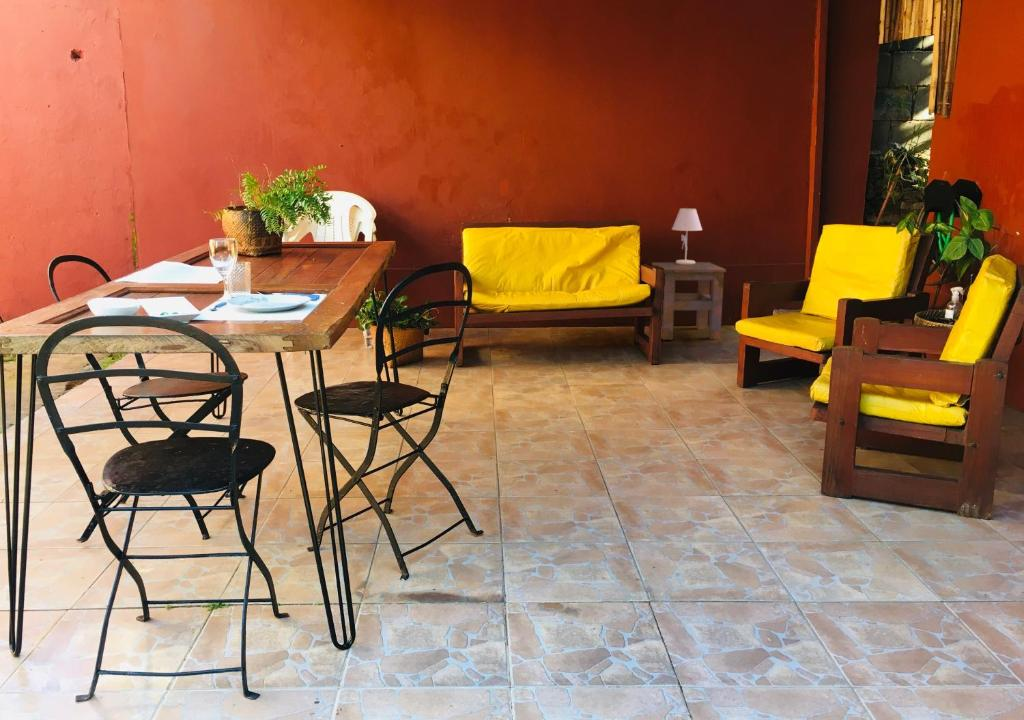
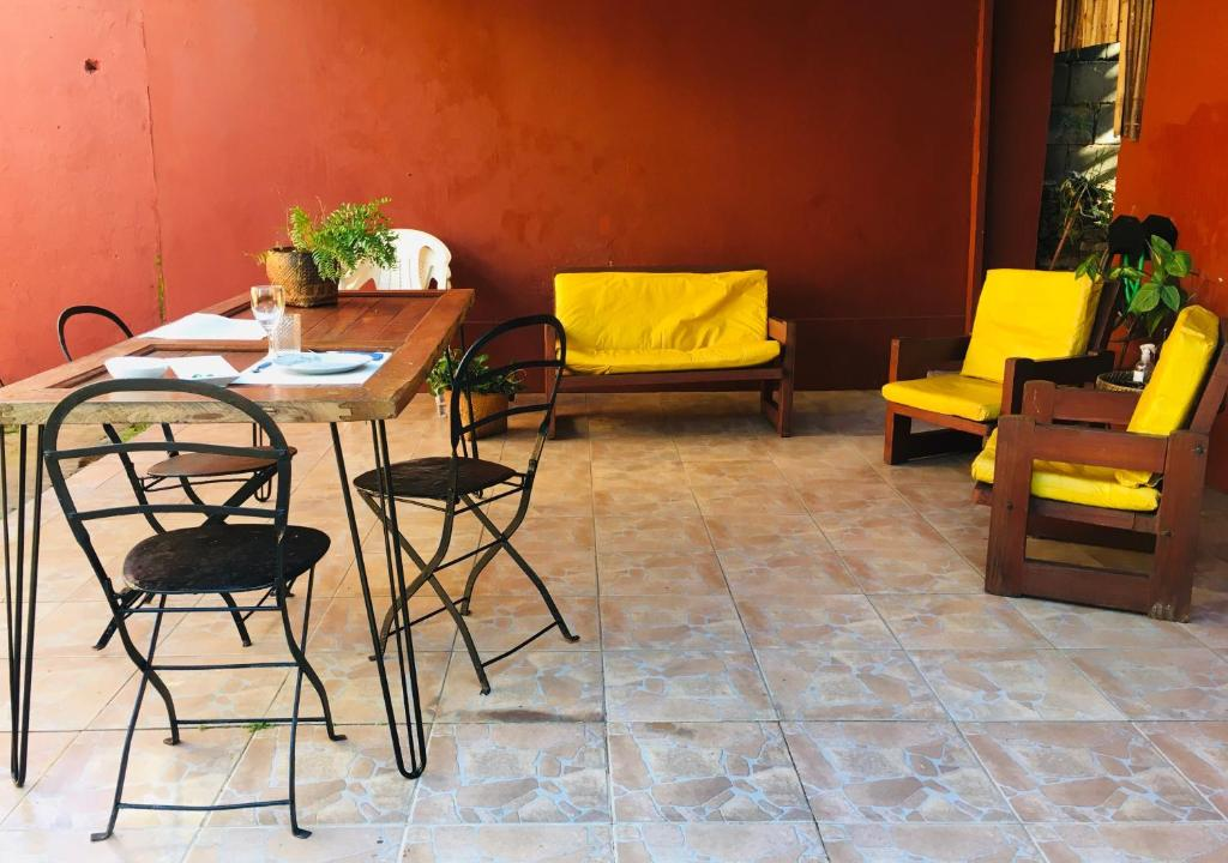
- table lamp (686, 236)
- side table (686, 300)
